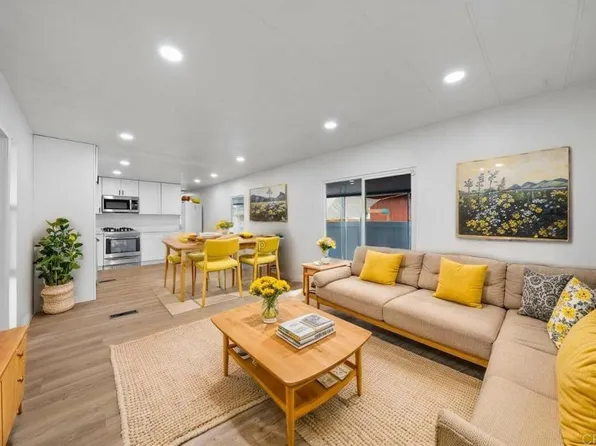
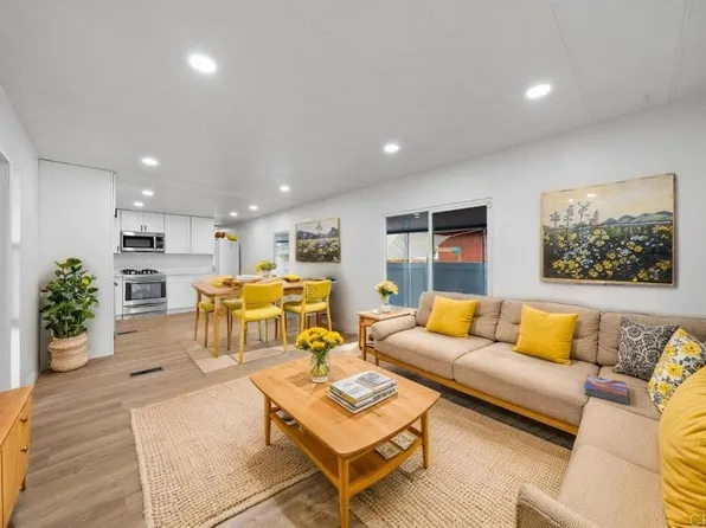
+ textbook (605, 387)
